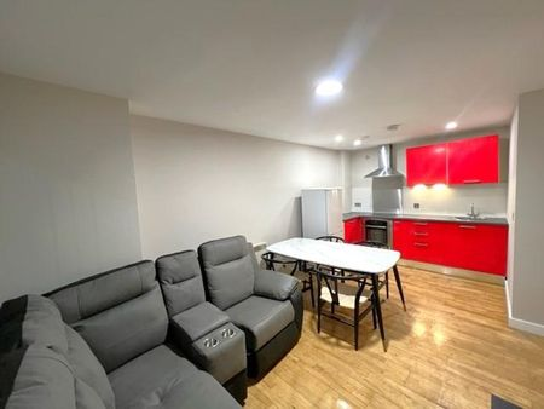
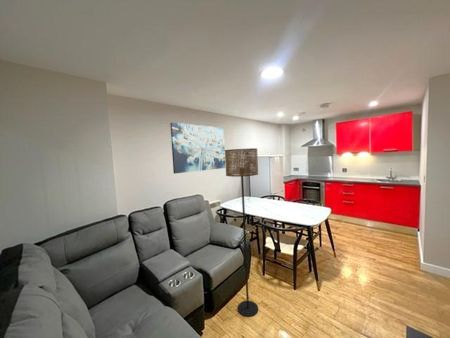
+ wall art (201, 148)
+ floor lamp (244, 230)
